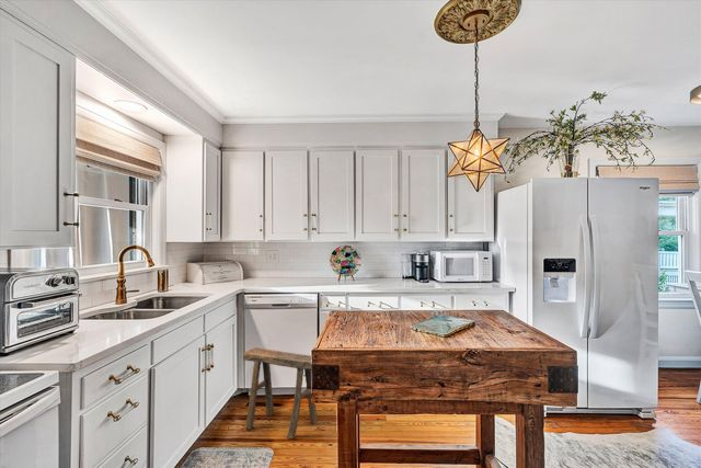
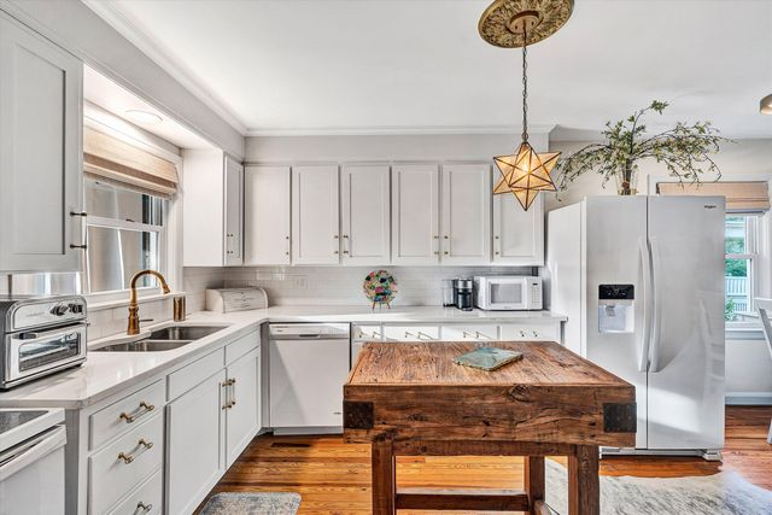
- stool (272, 393)
